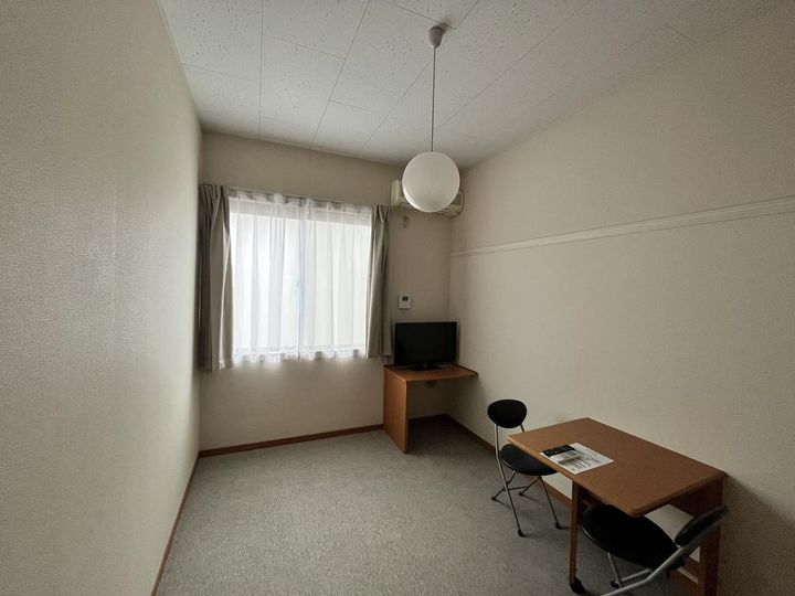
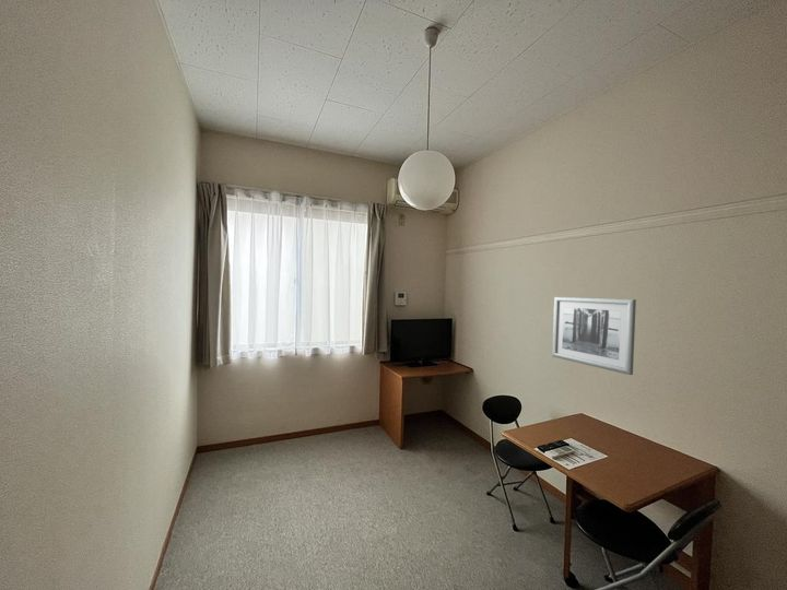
+ wall art (588, 331)
